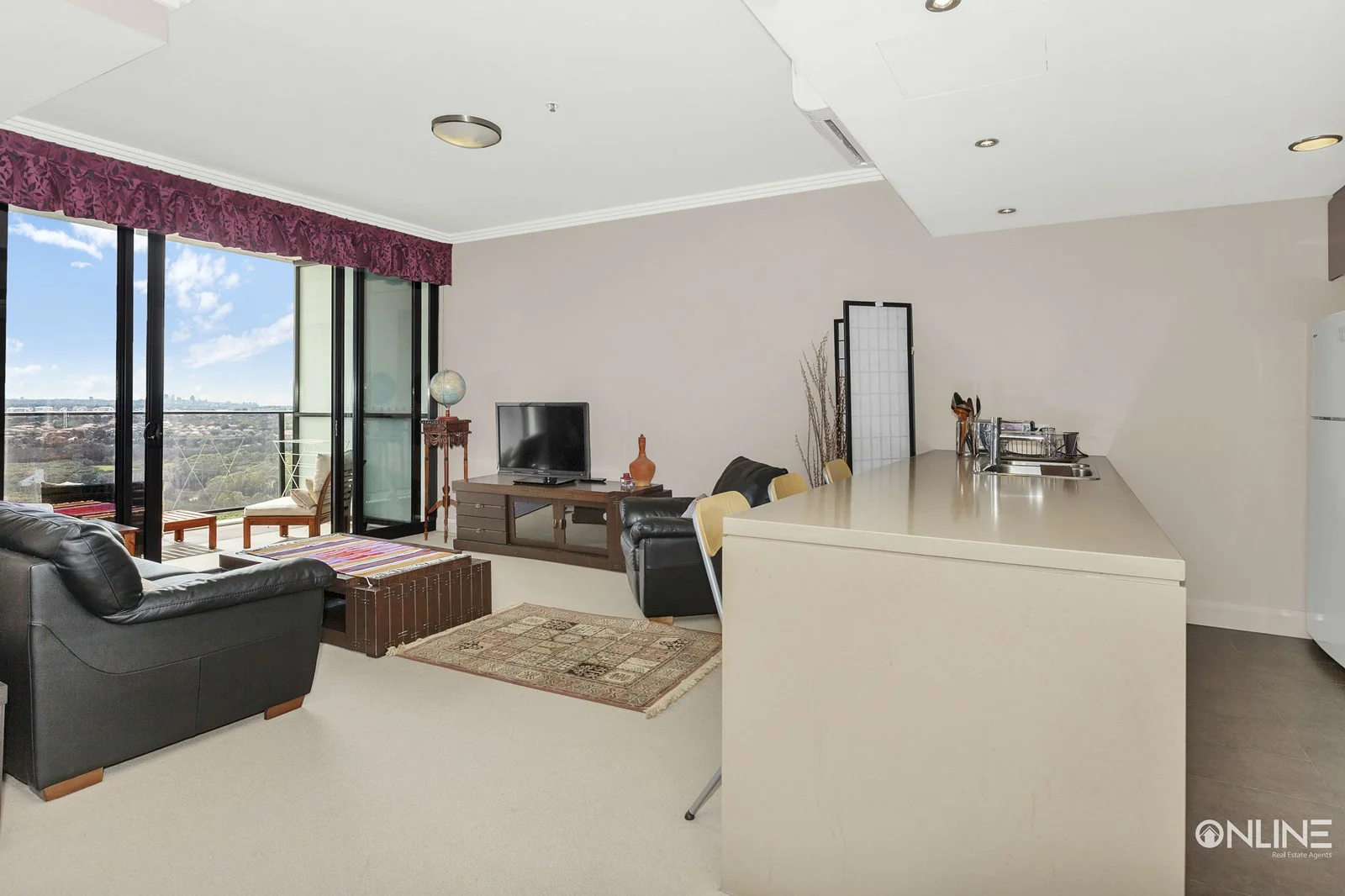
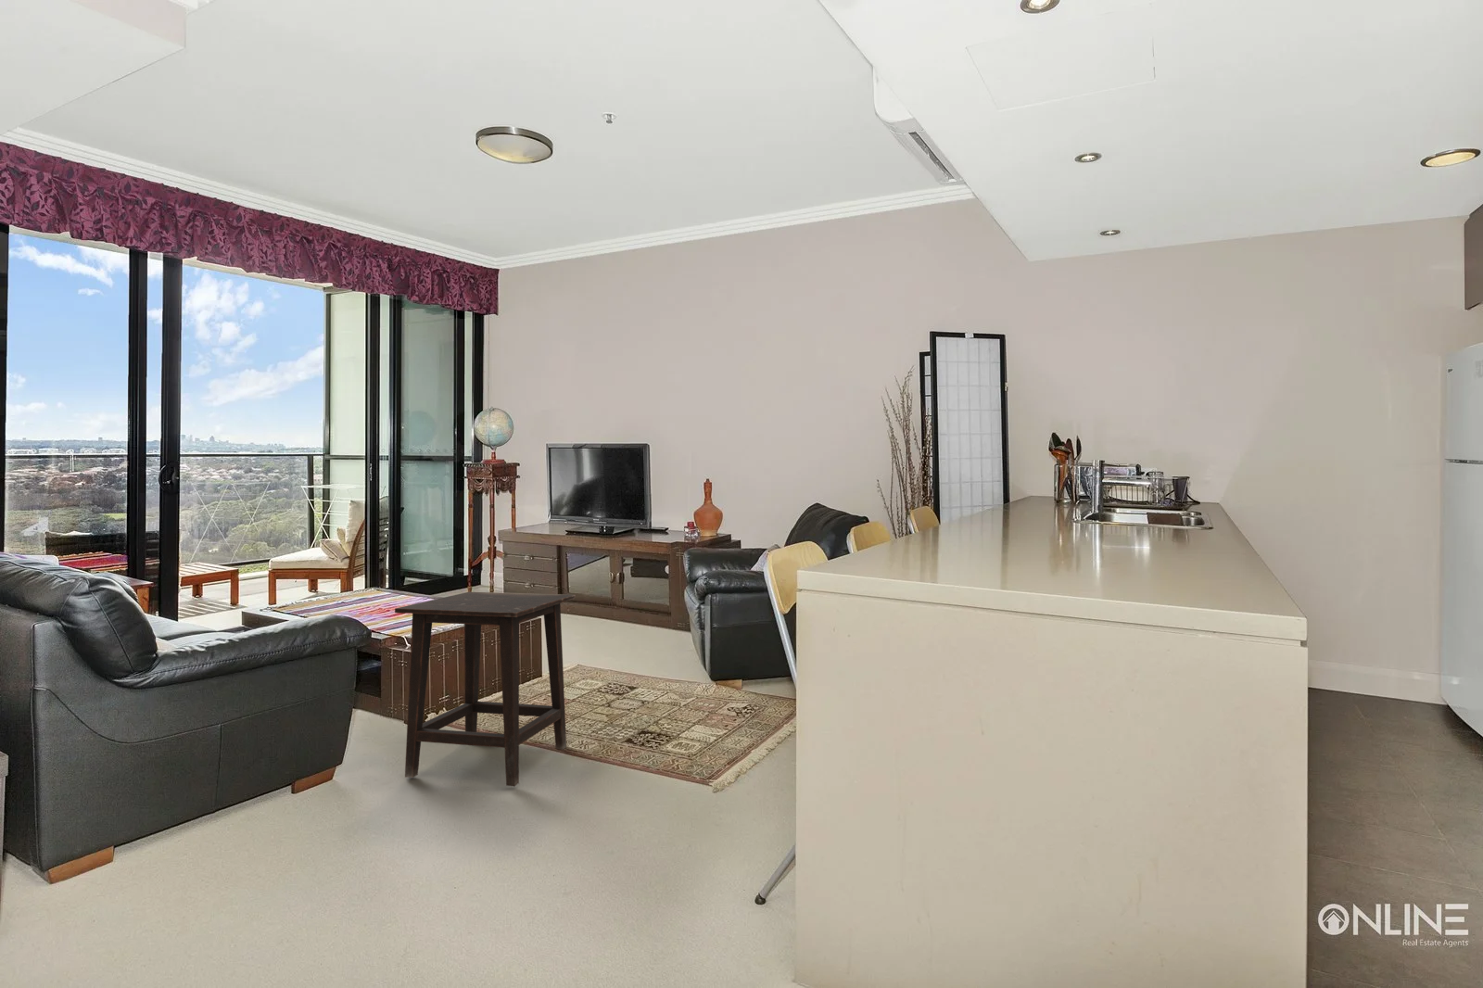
+ side table (502, 681)
